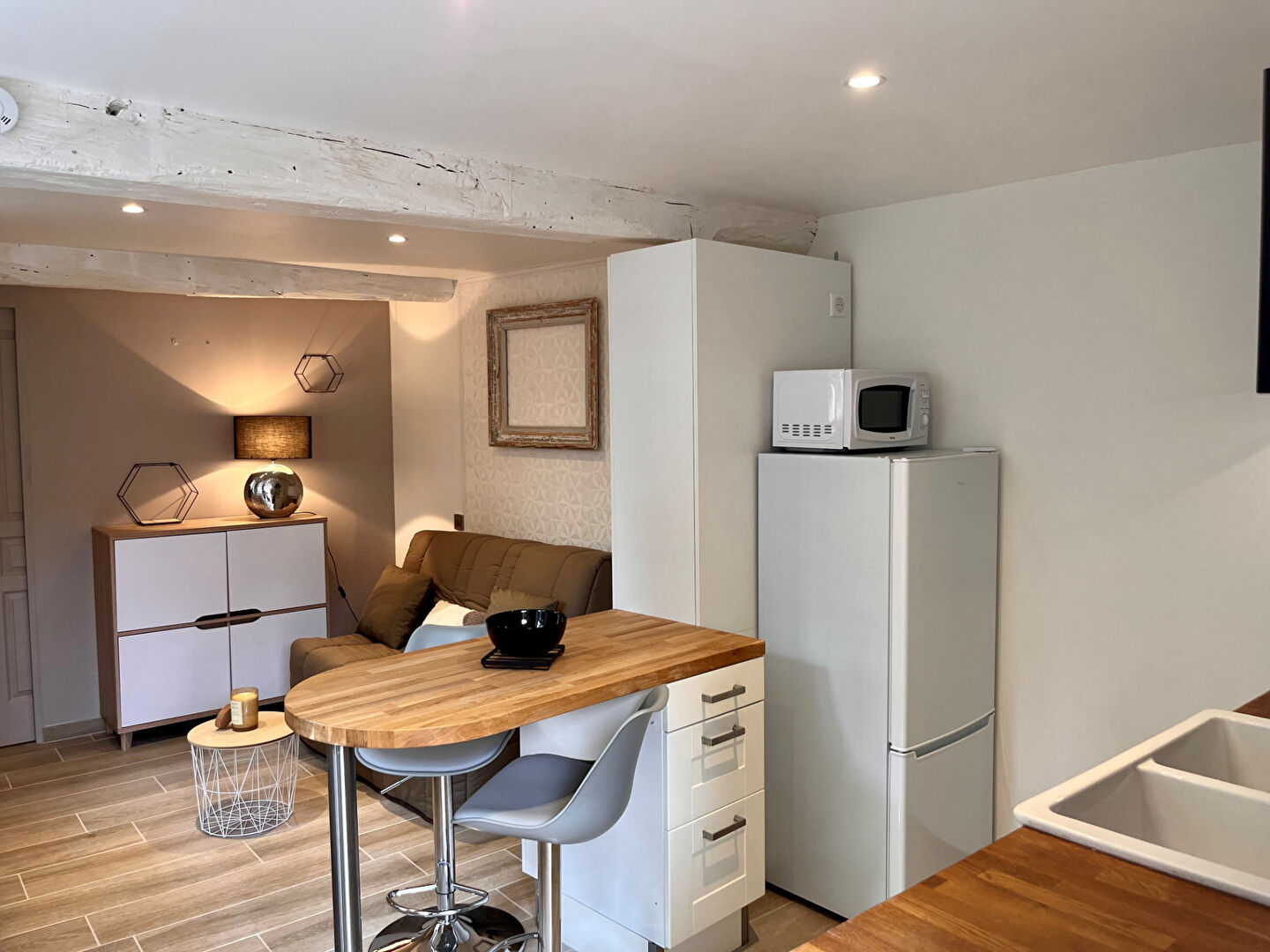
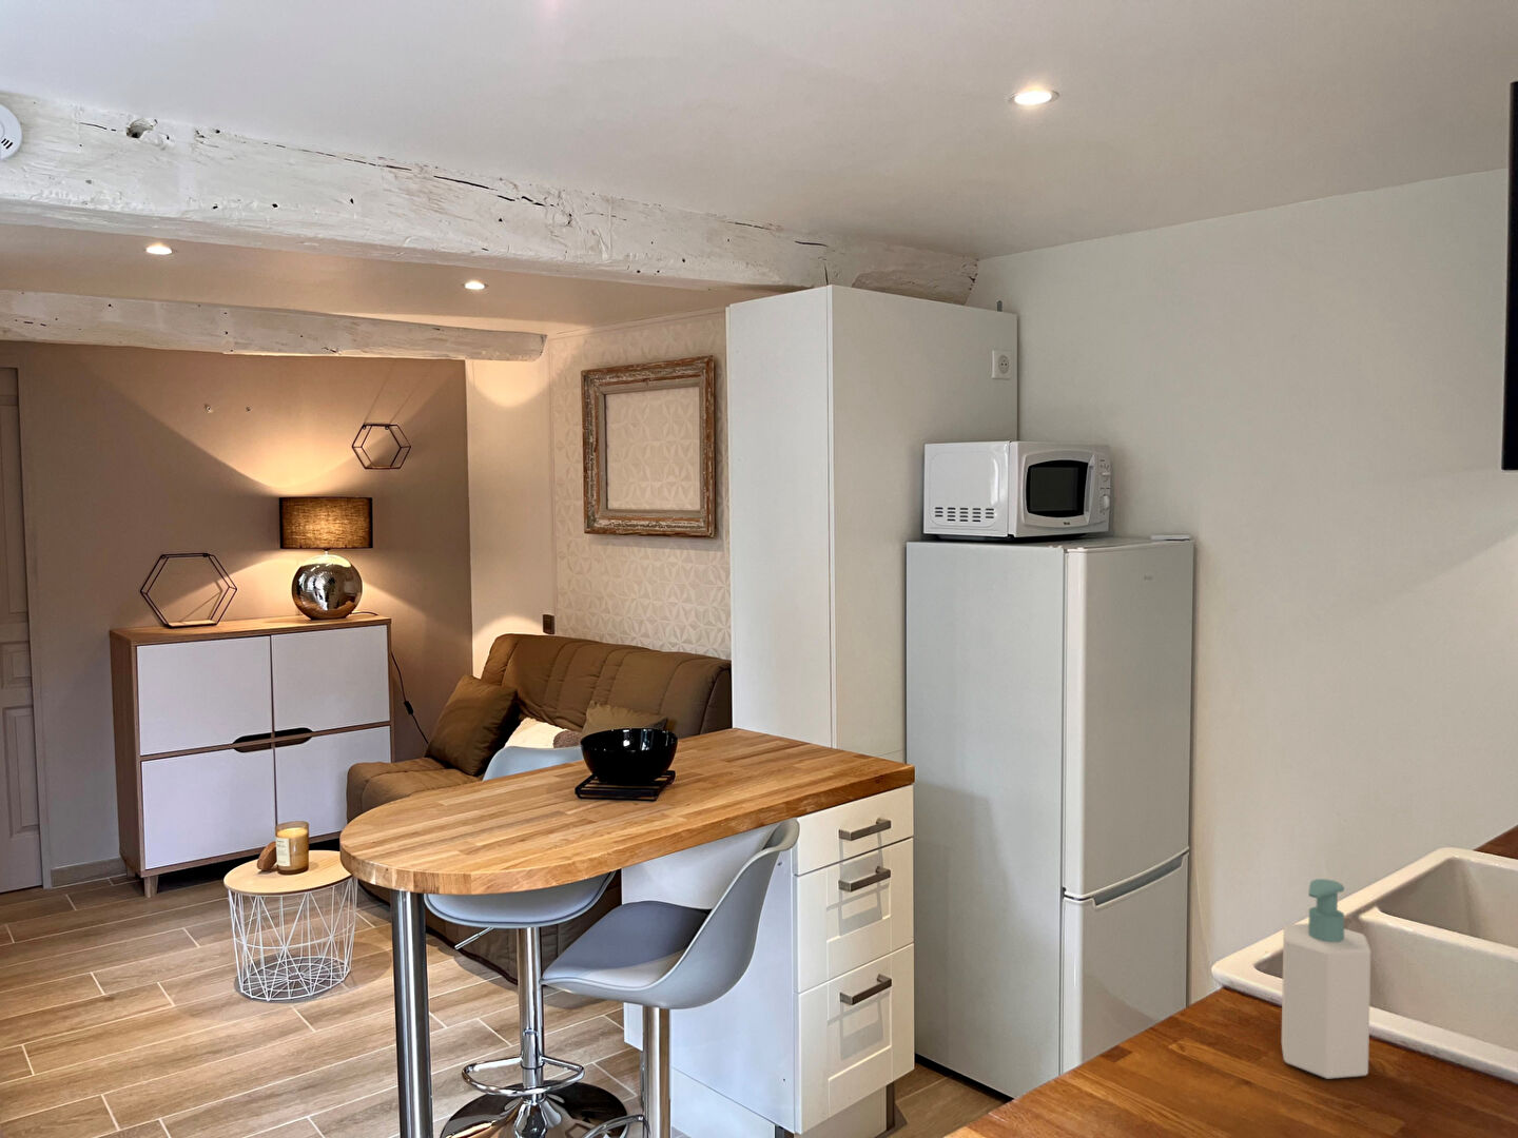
+ soap bottle (1326, 972)
